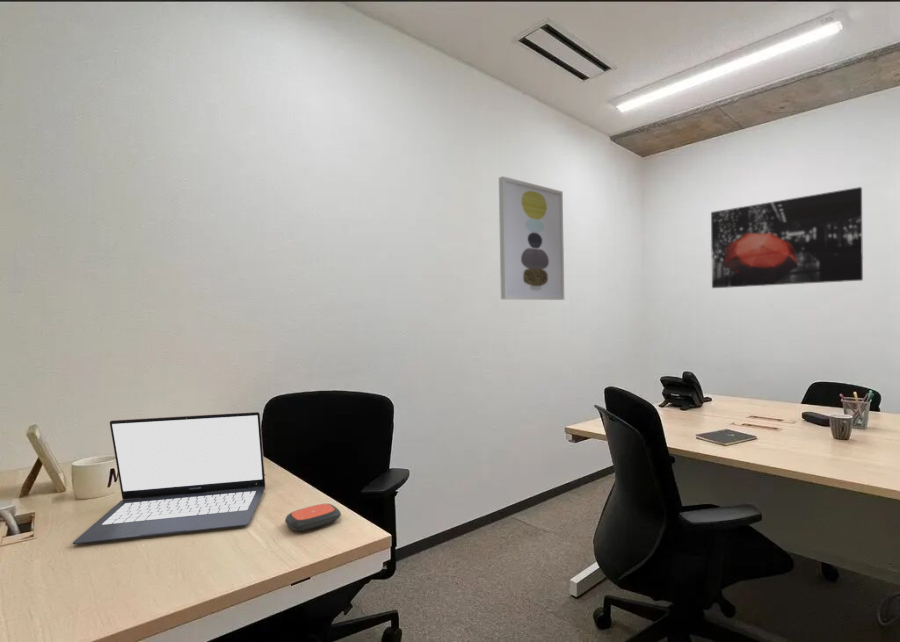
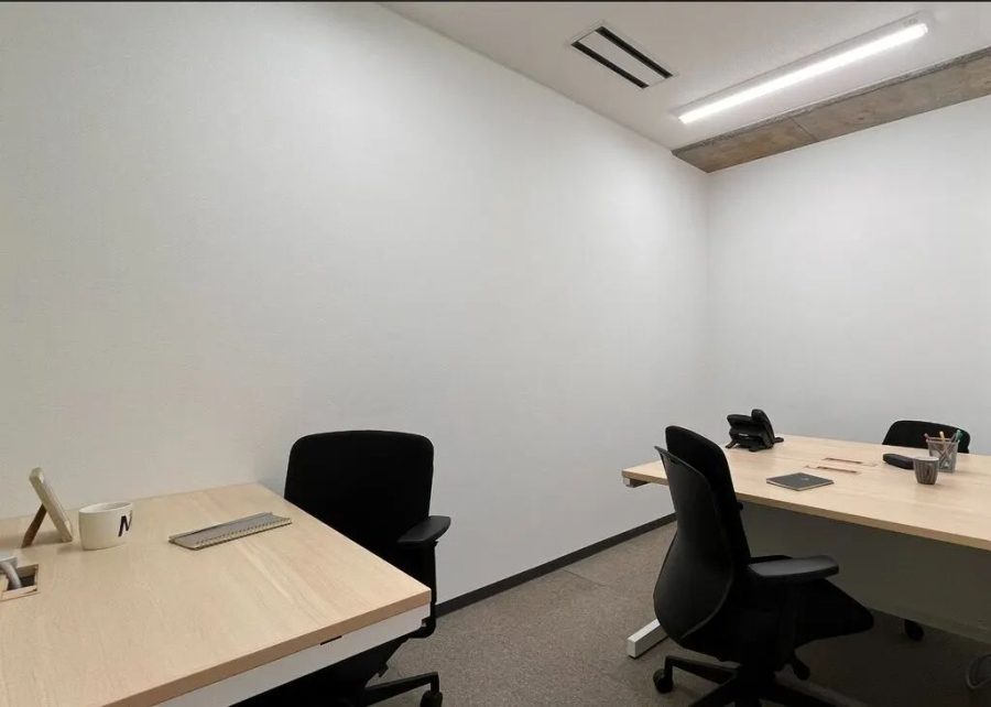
- laptop (180, 467)
- remote control (313, 516)
- wall art (779, 242)
- wall art (534, 242)
